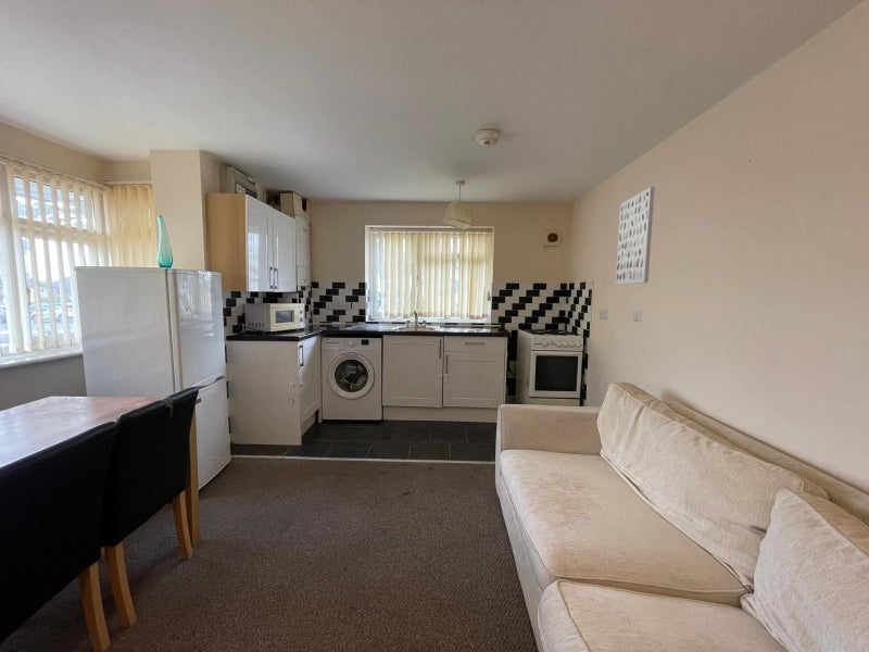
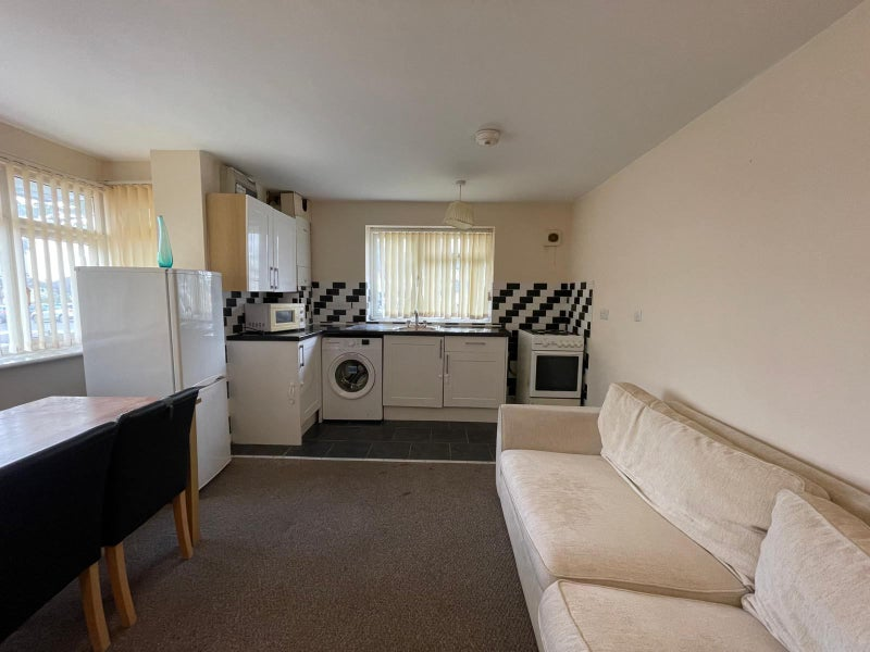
- wall art (632, 240)
